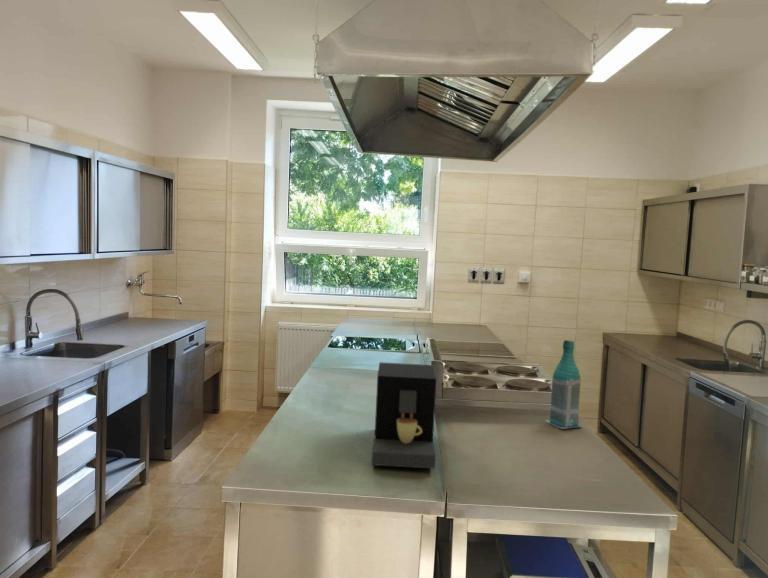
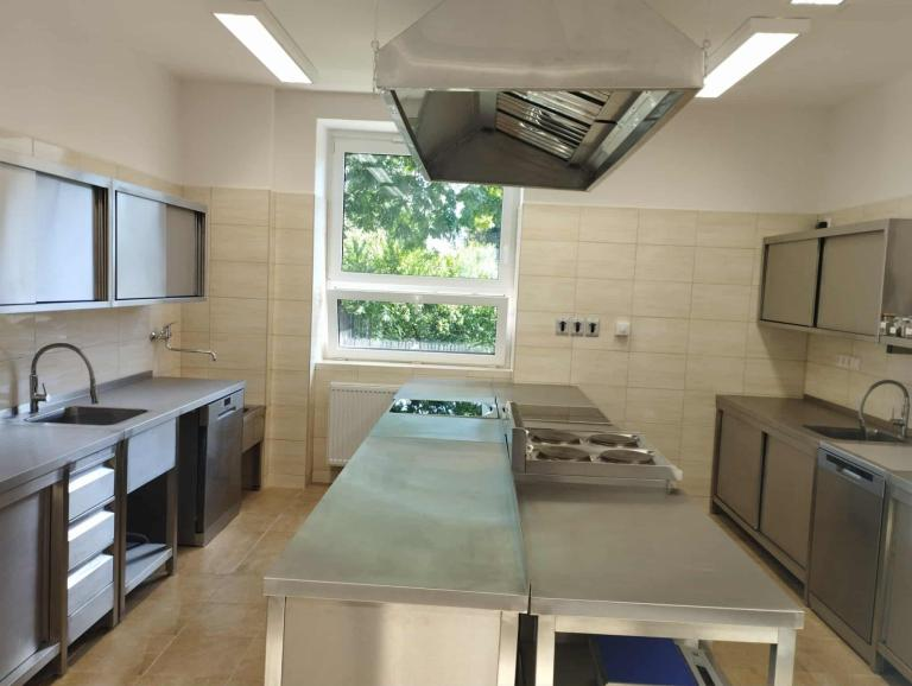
- coffee maker (404, 411)
- bottle (565, 382)
